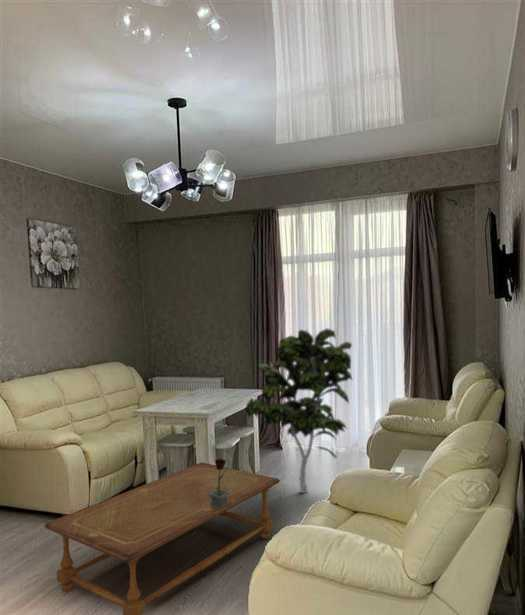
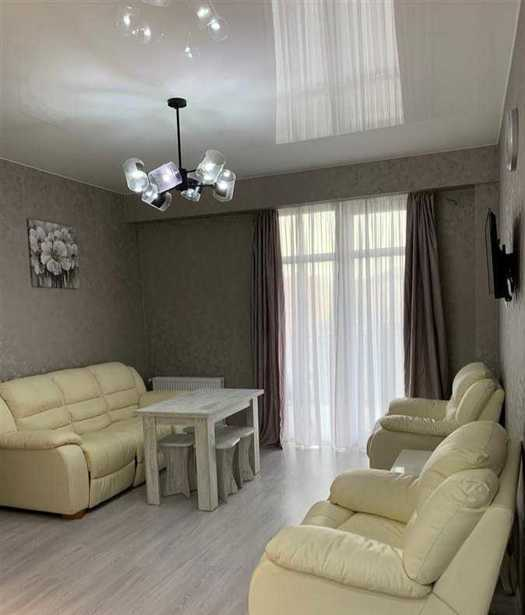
- potted flower (218, 482)
- coffee table (174, 530)
- indoor plant (299, 408)
